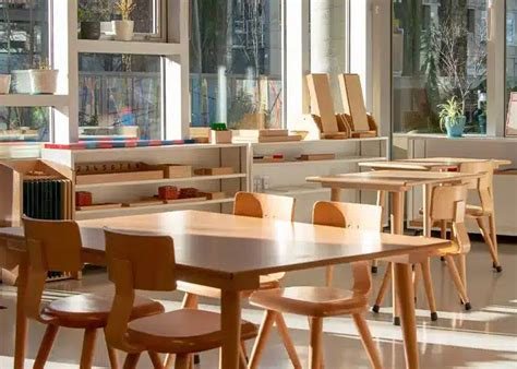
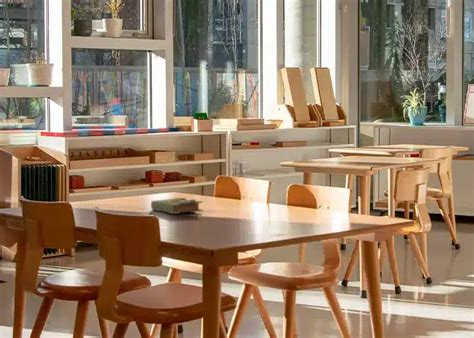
+ book (174, 204)
